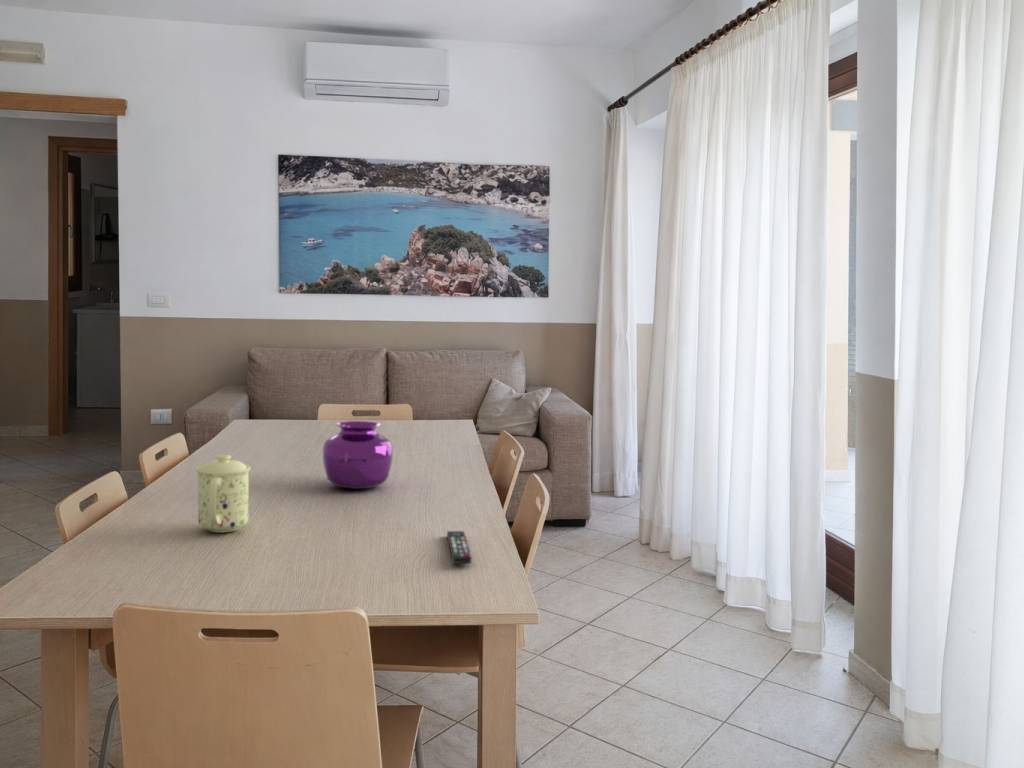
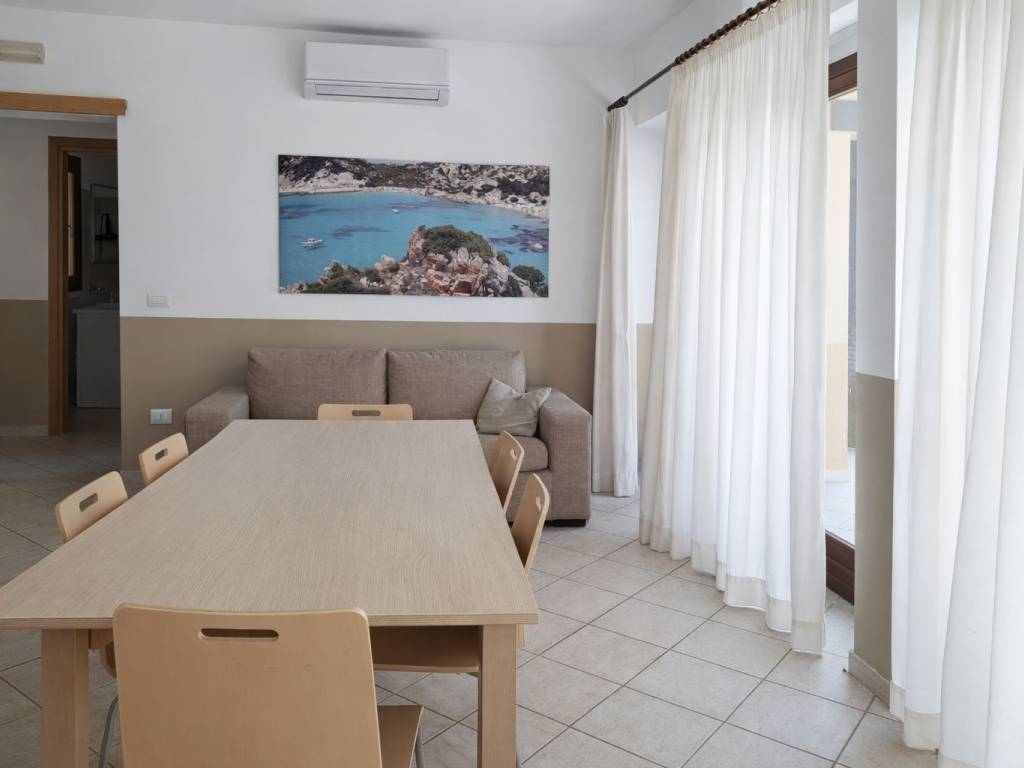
- remote control (458, 546)
- vase (357, 455)
- mug (222, 493)
